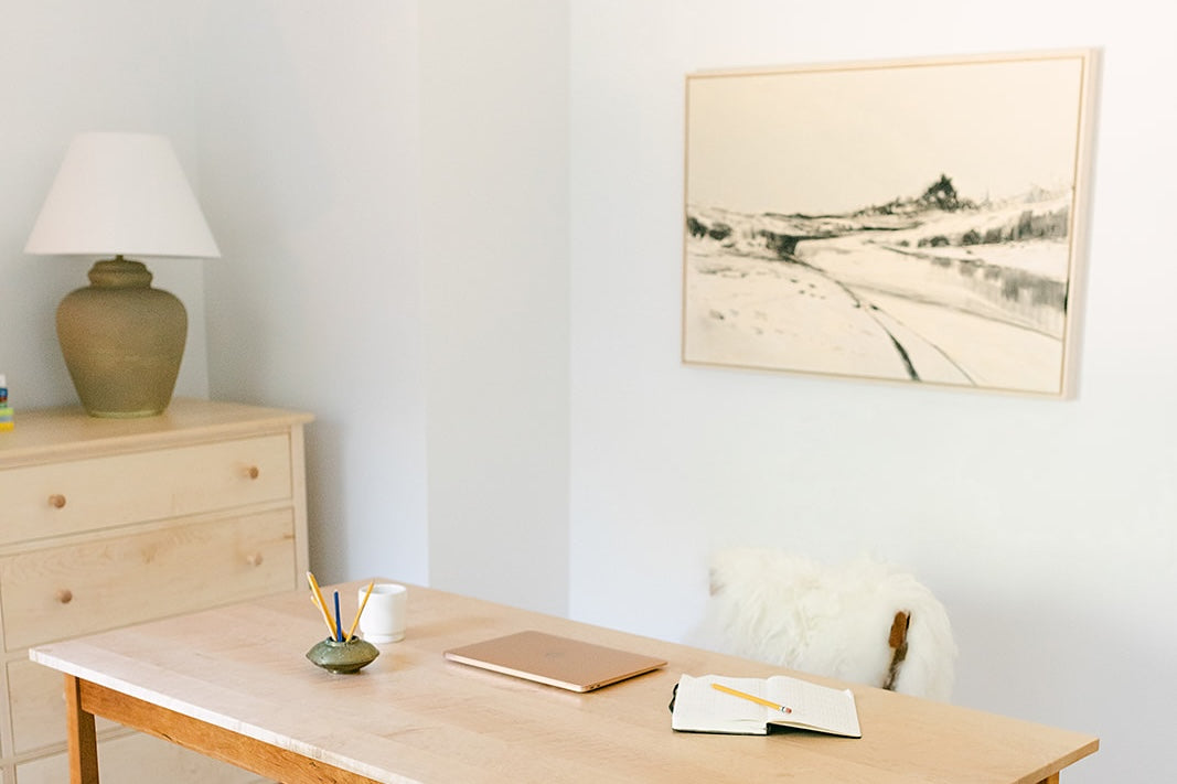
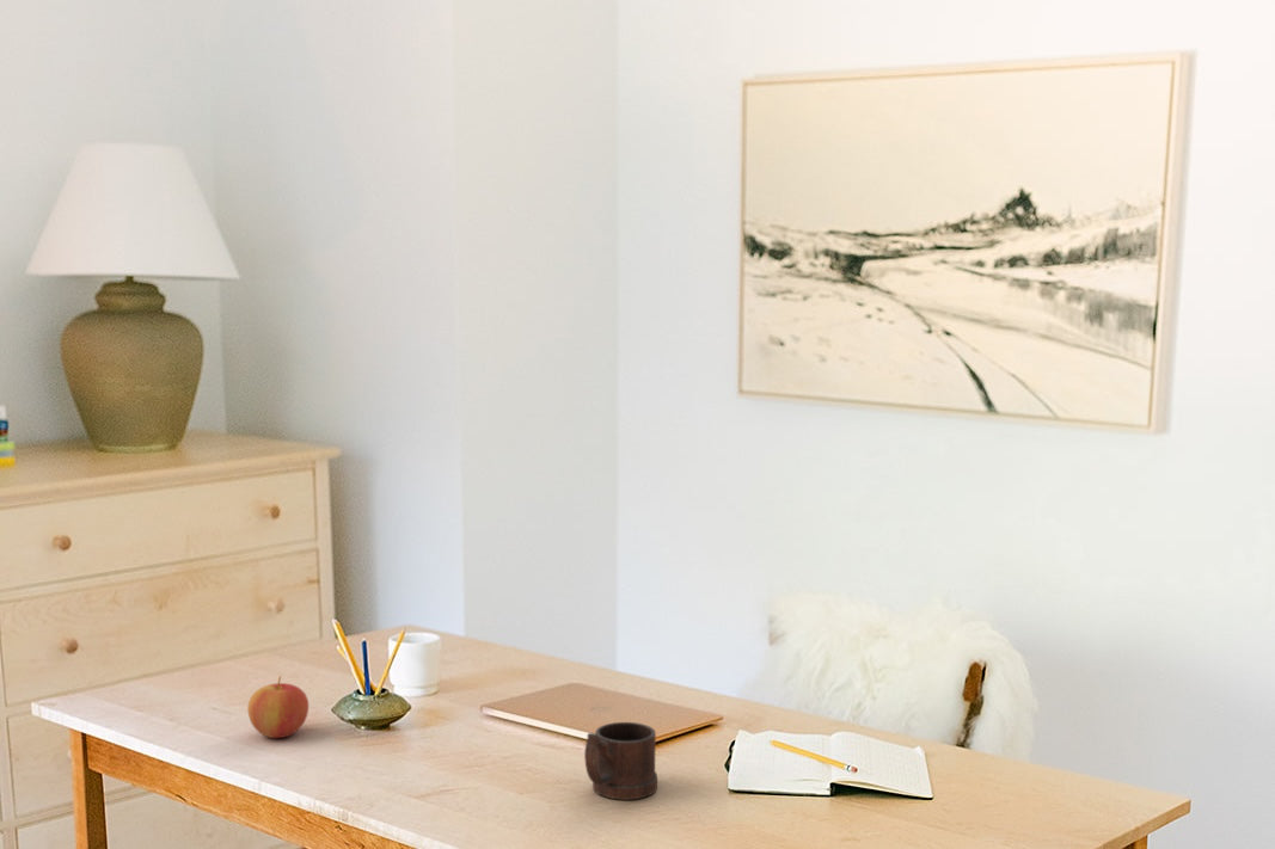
+ mug (615, 757)
+ apple (277, 706)
